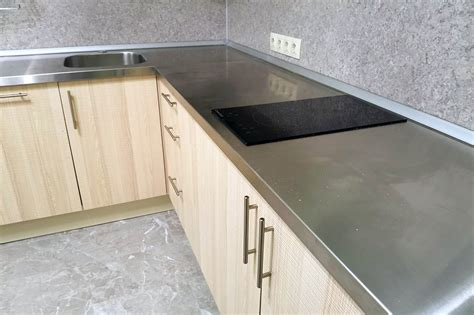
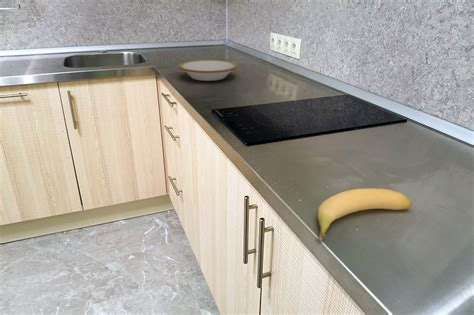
+ banana (362, 207)
+ bowl (208, 71)
